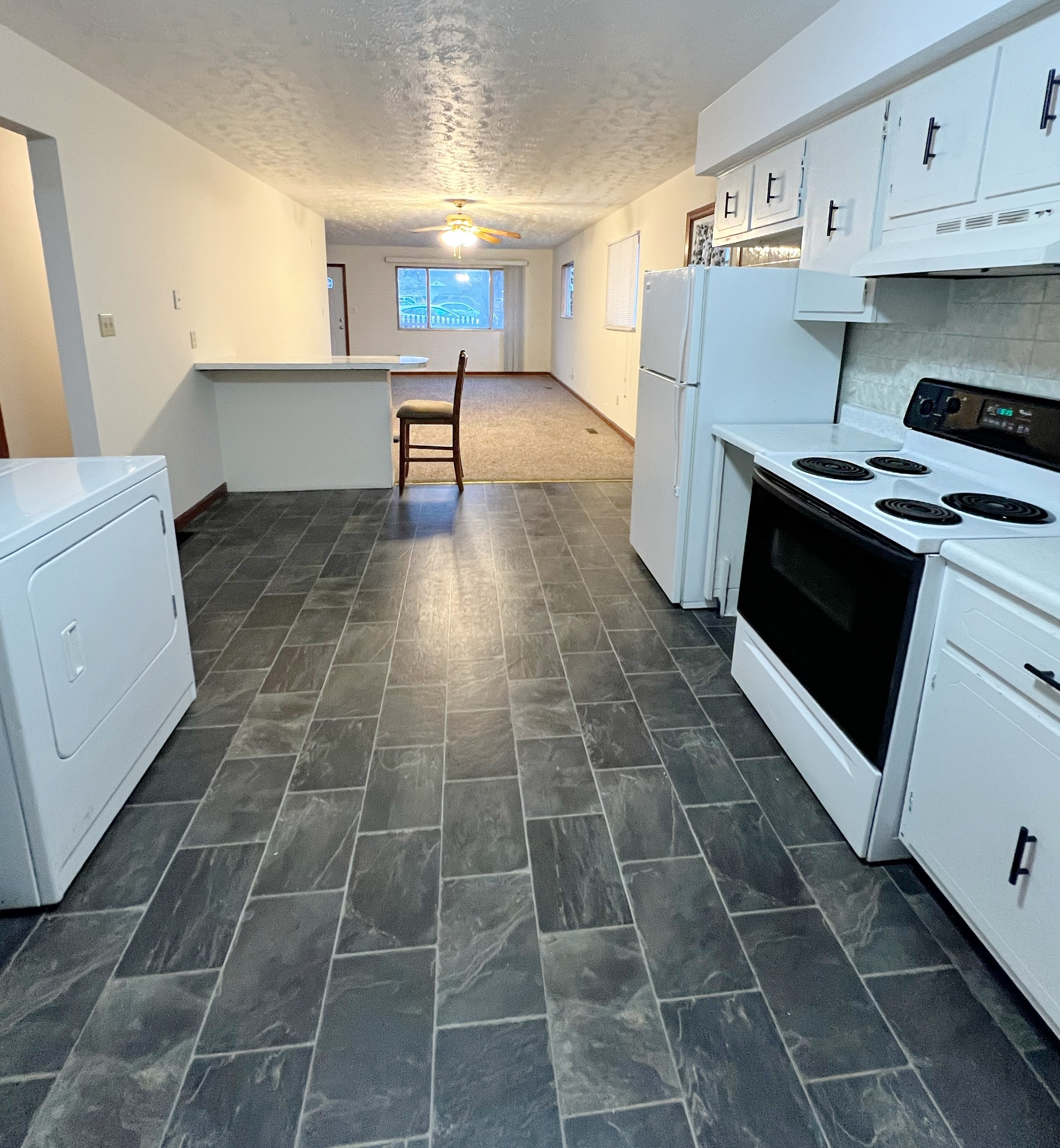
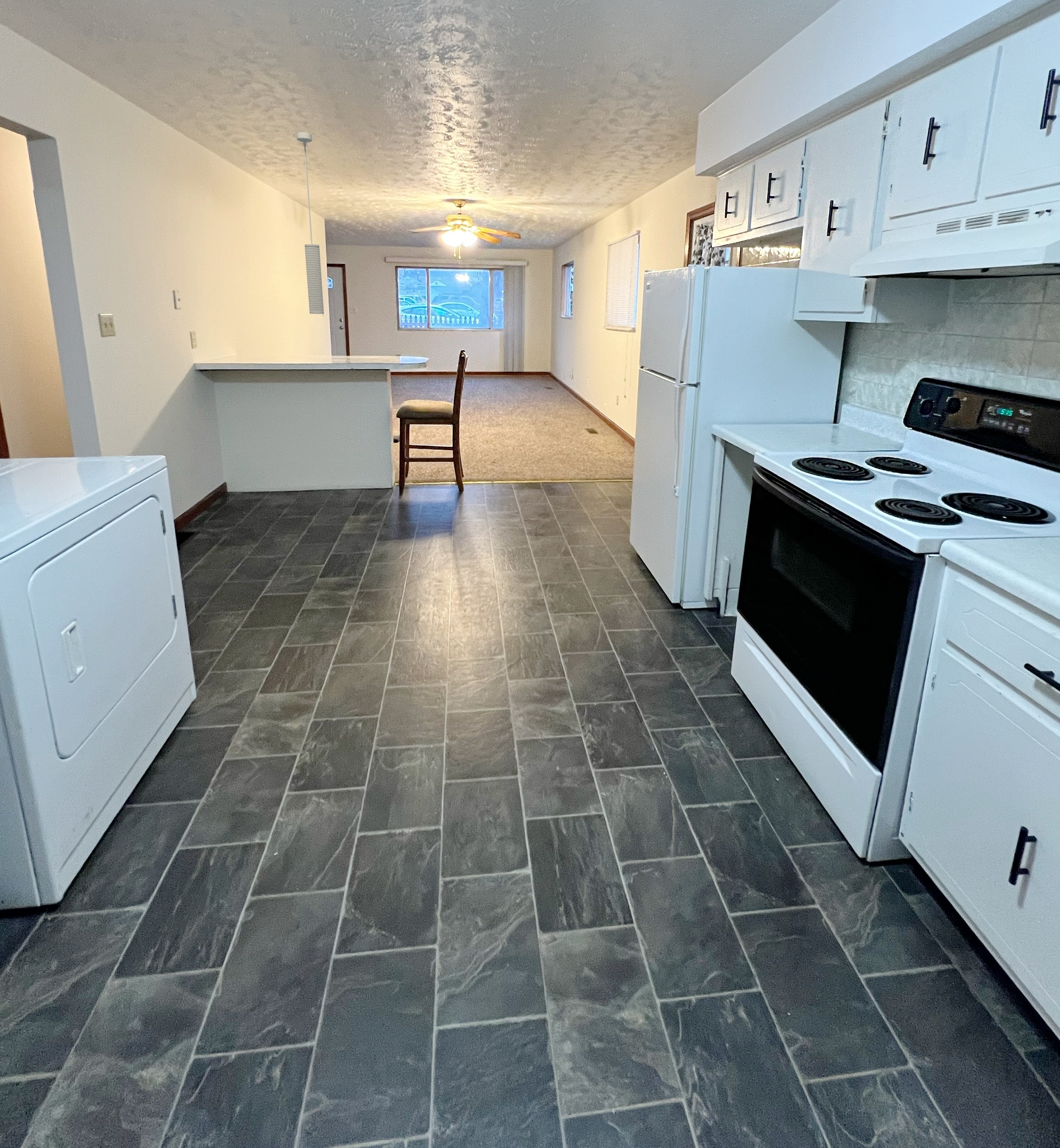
+ pendant light (310, 227)
